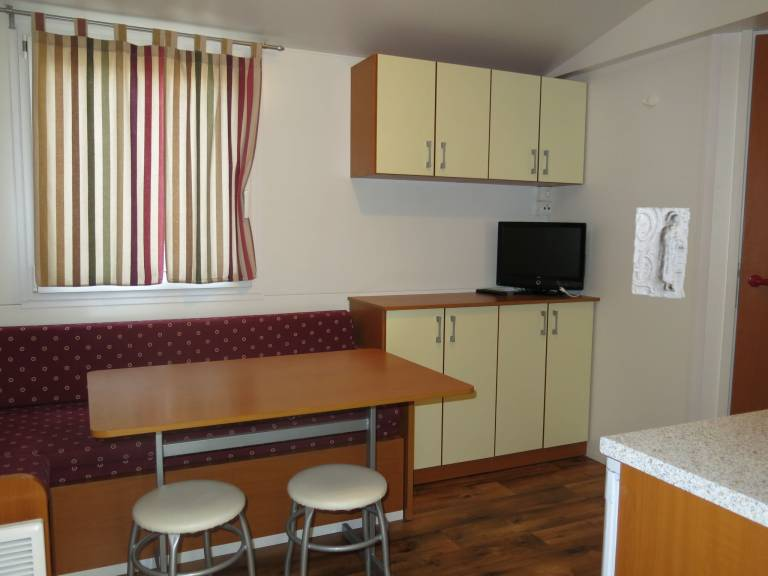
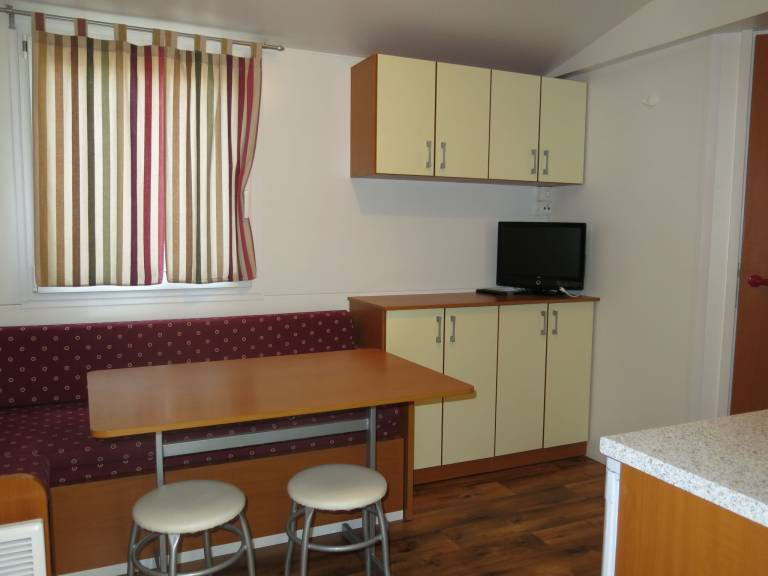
- relief panel (662, 252)
